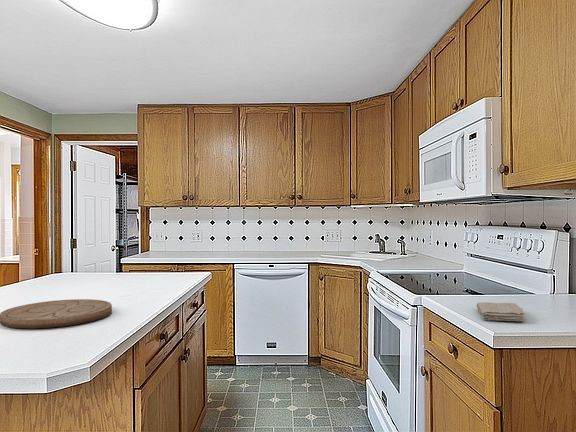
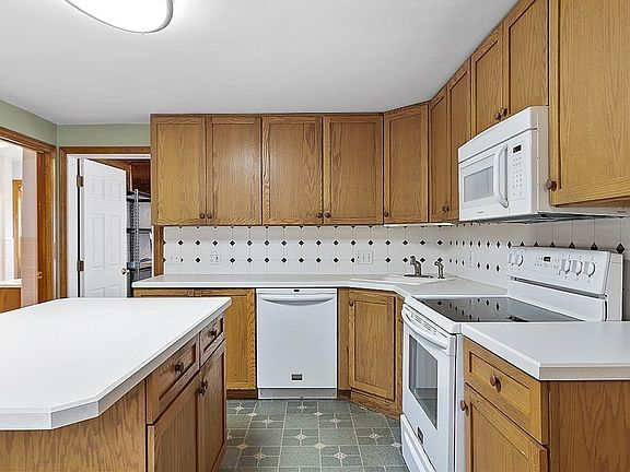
- cutting board (58, 312)
- washcloth (499, 310)
